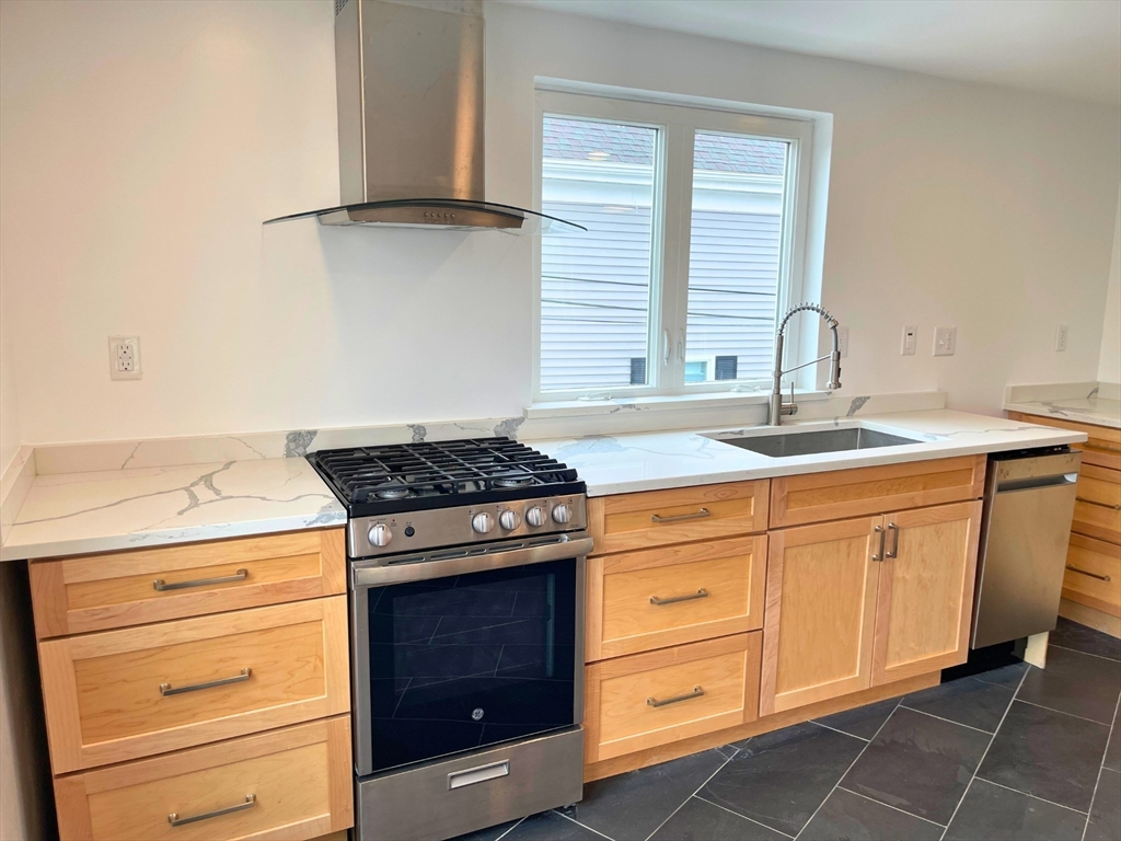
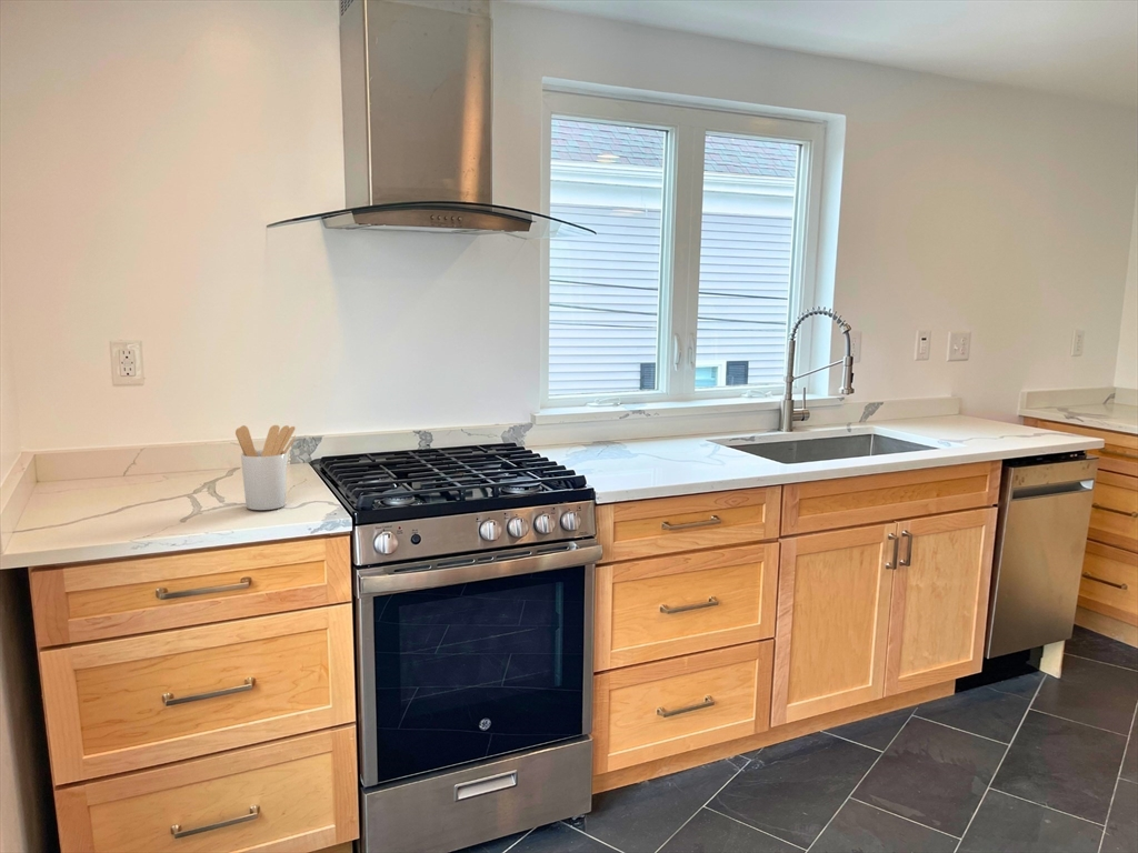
+ utensil holder (270, 464)
